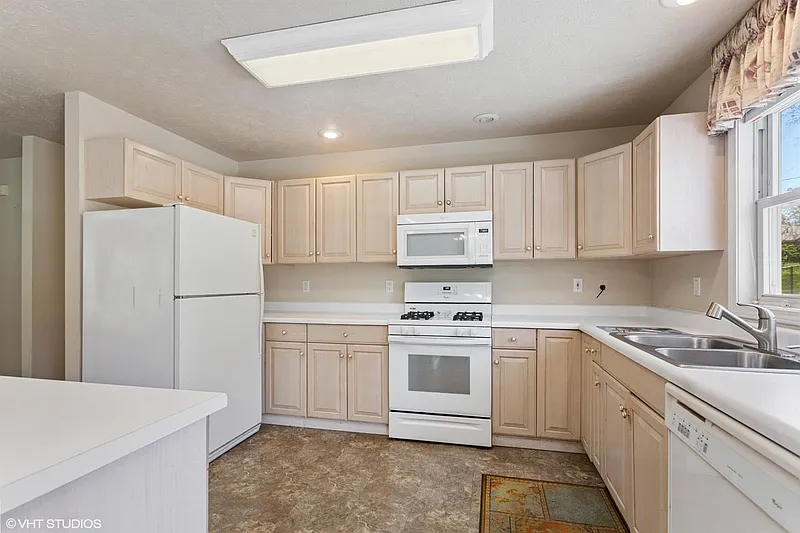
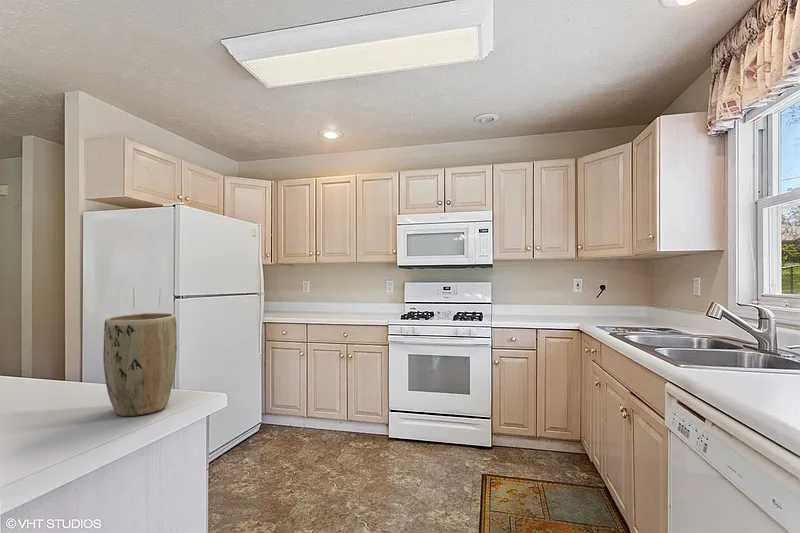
+ plant pot (141, 362)
